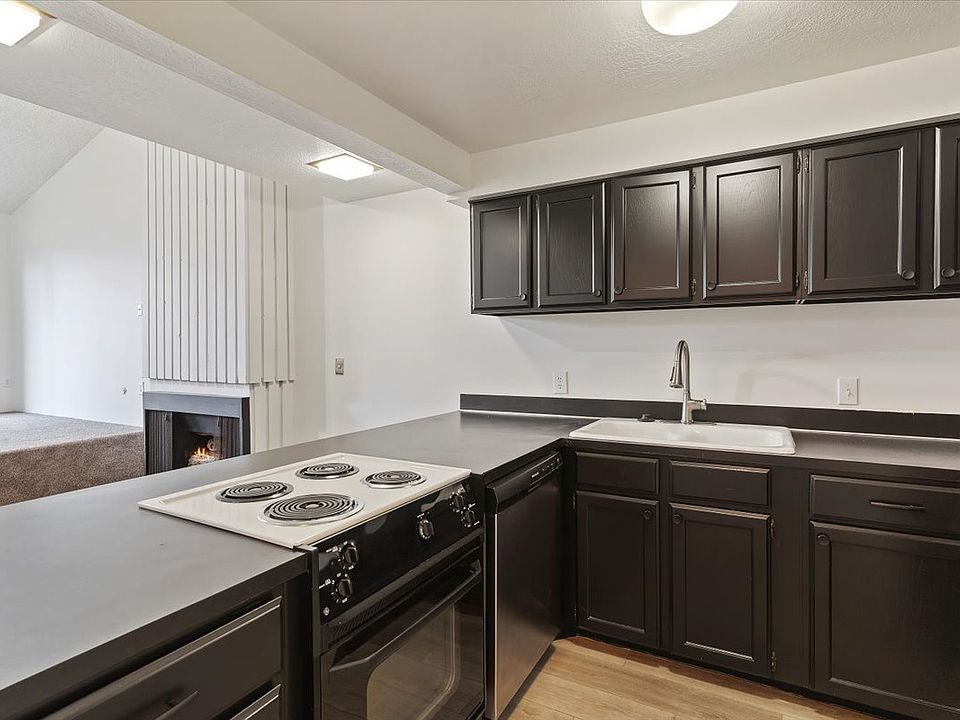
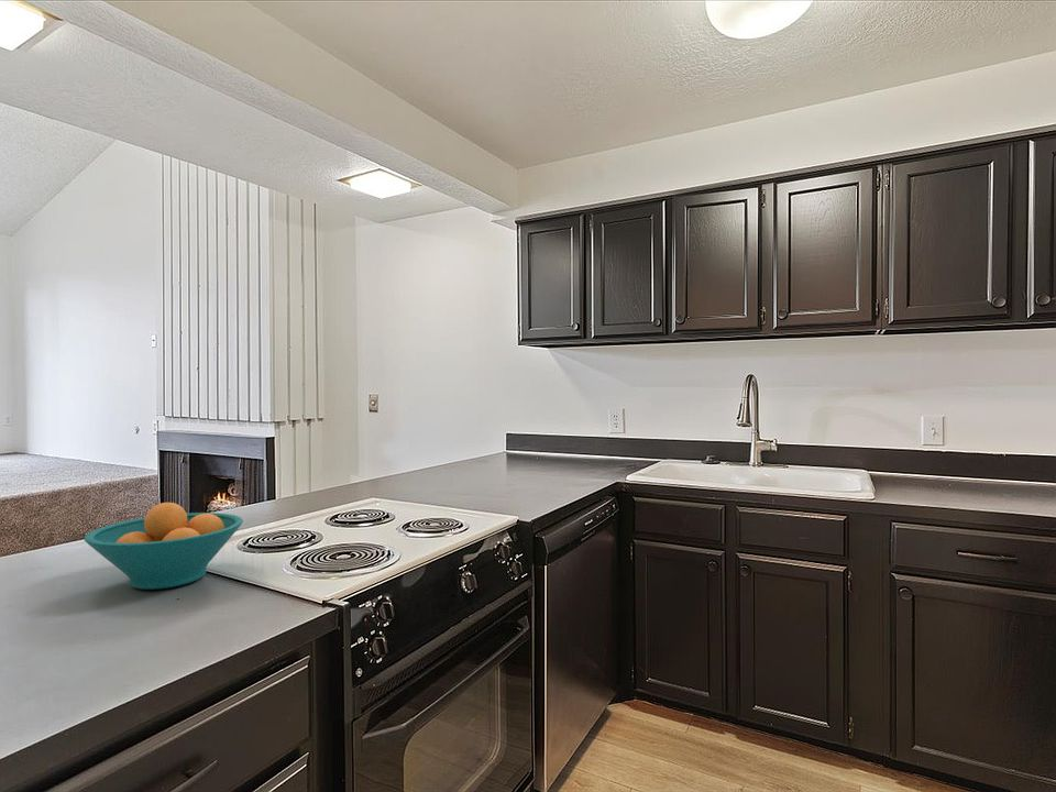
+ fruit bowl (168, 541)
